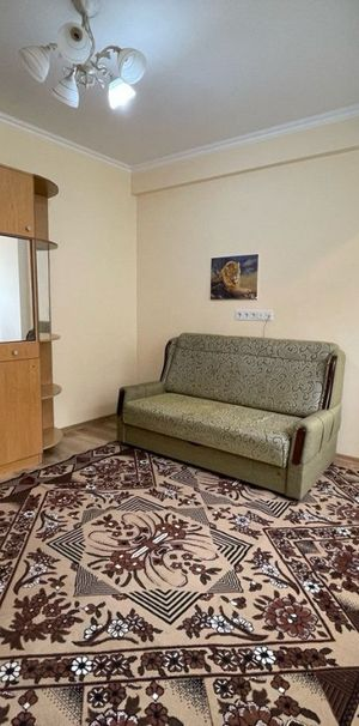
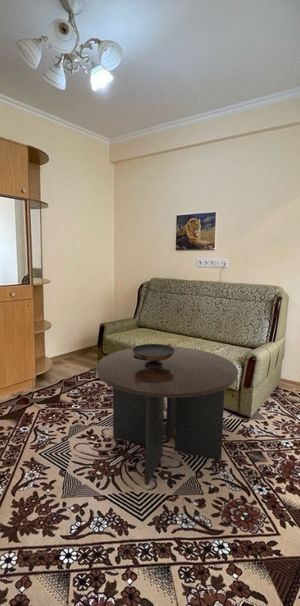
+ coffee table (163, 406)
+ decorative bowl (153, 356)
